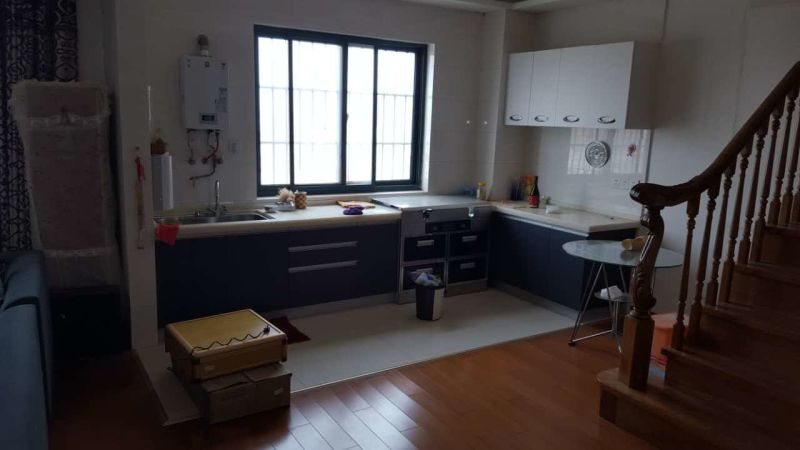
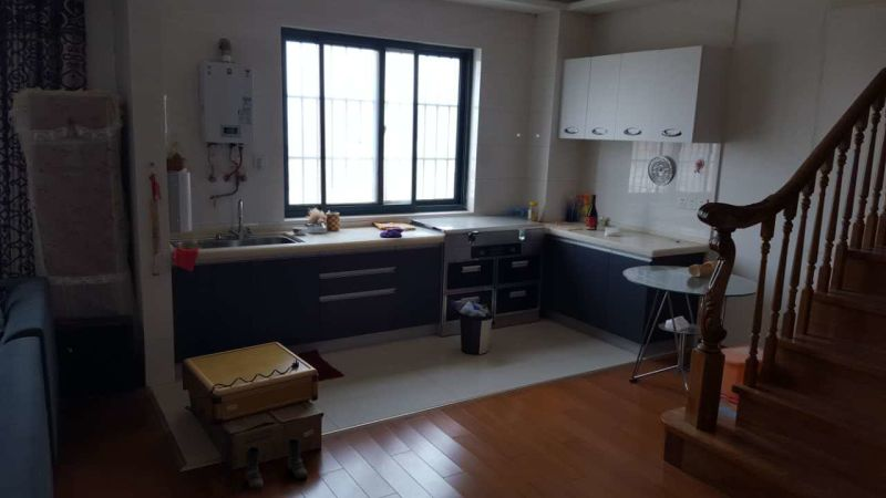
+ boots (288, 463)
